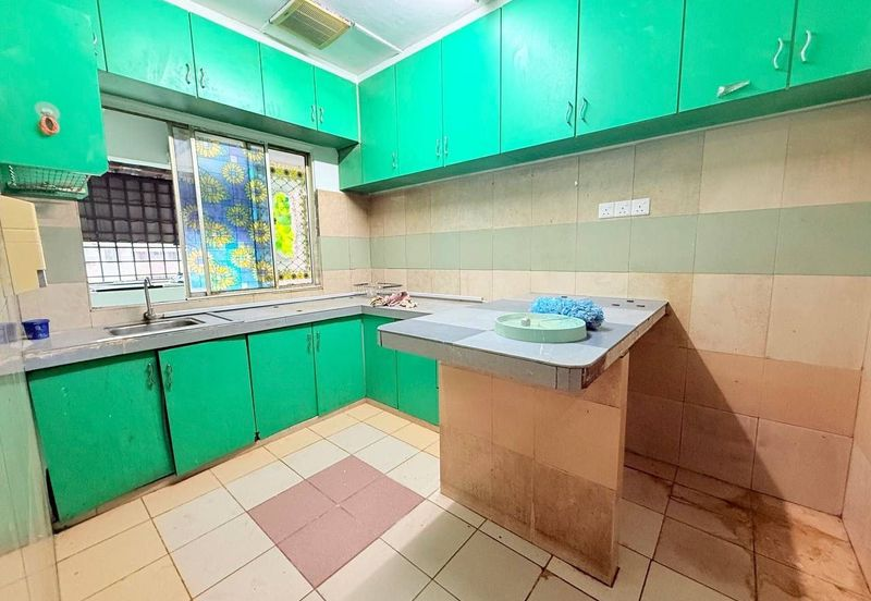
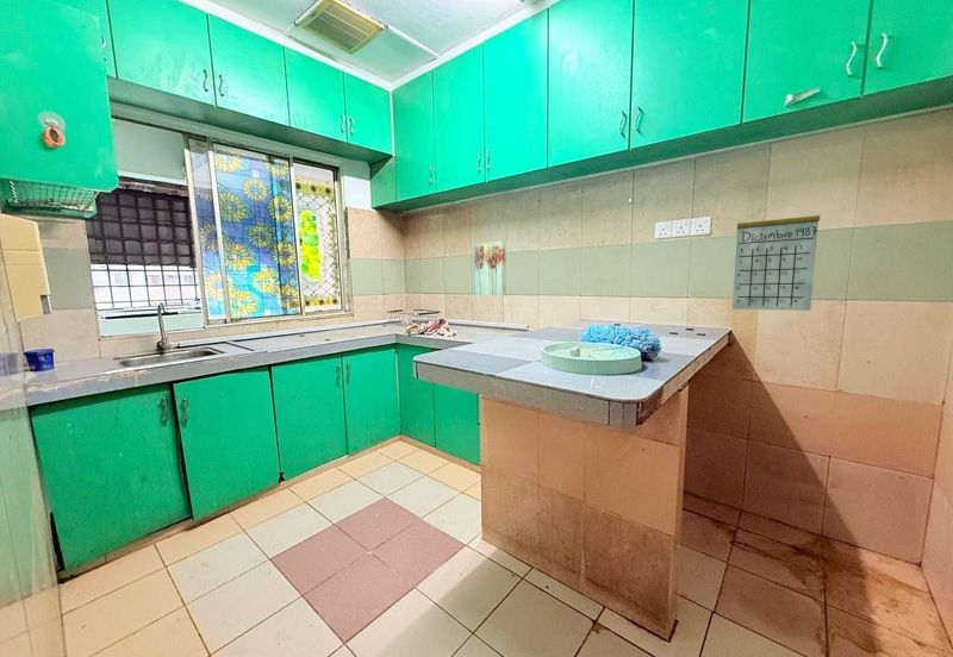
+ calendar (773, 254)
+ wall art (490, 269)
